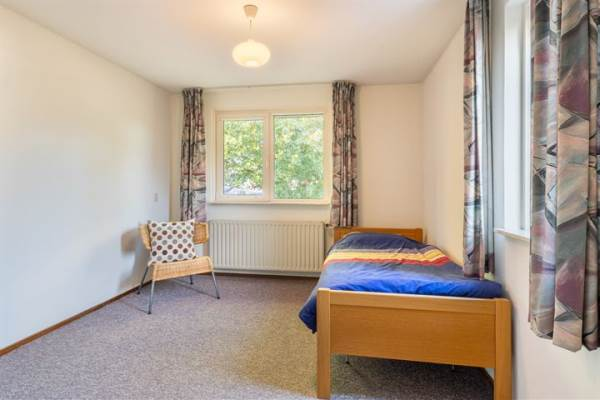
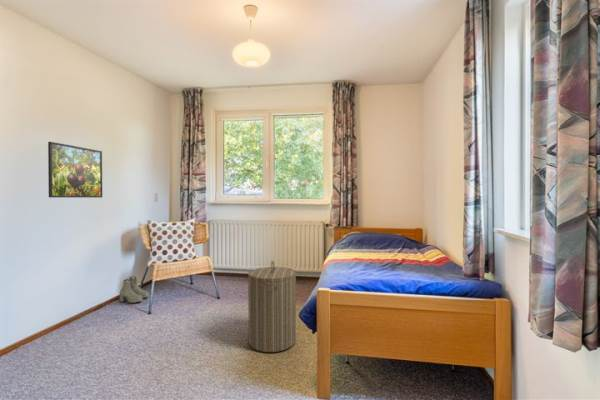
+ laundry hamper (272, 301)
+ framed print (77, 172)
+ boots (134, 288)
